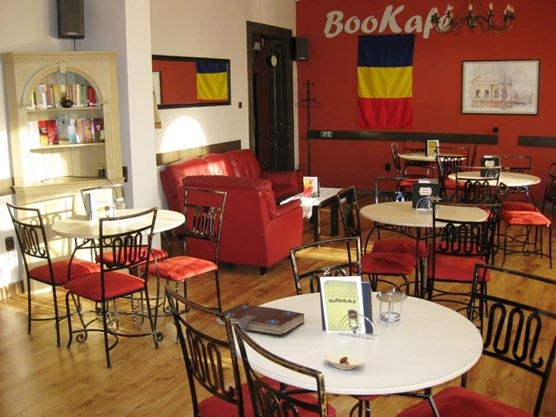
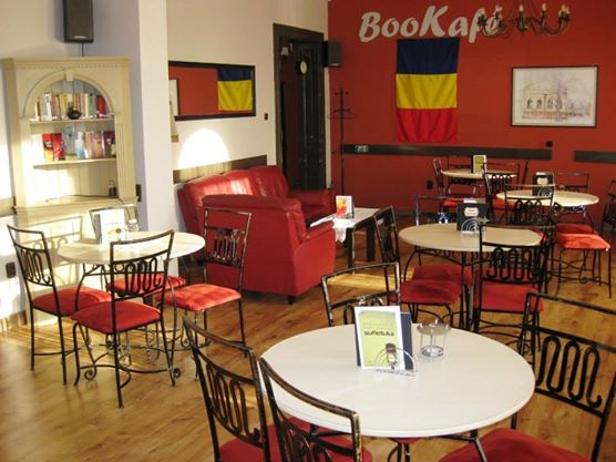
- saucer (343, 362)
- book (260, 318)
